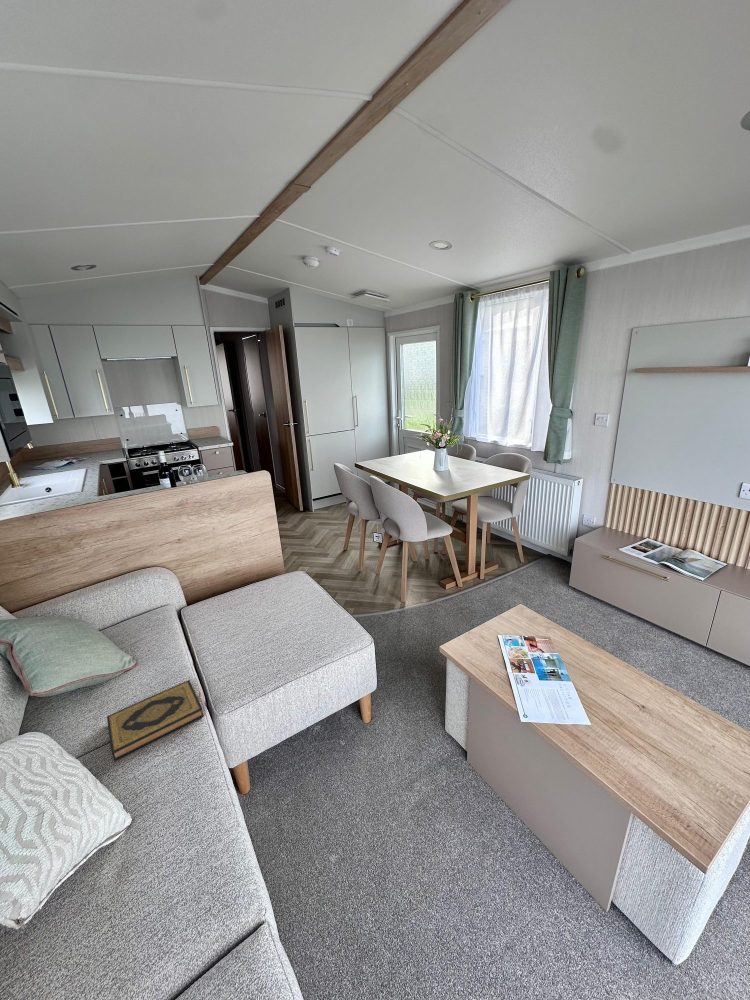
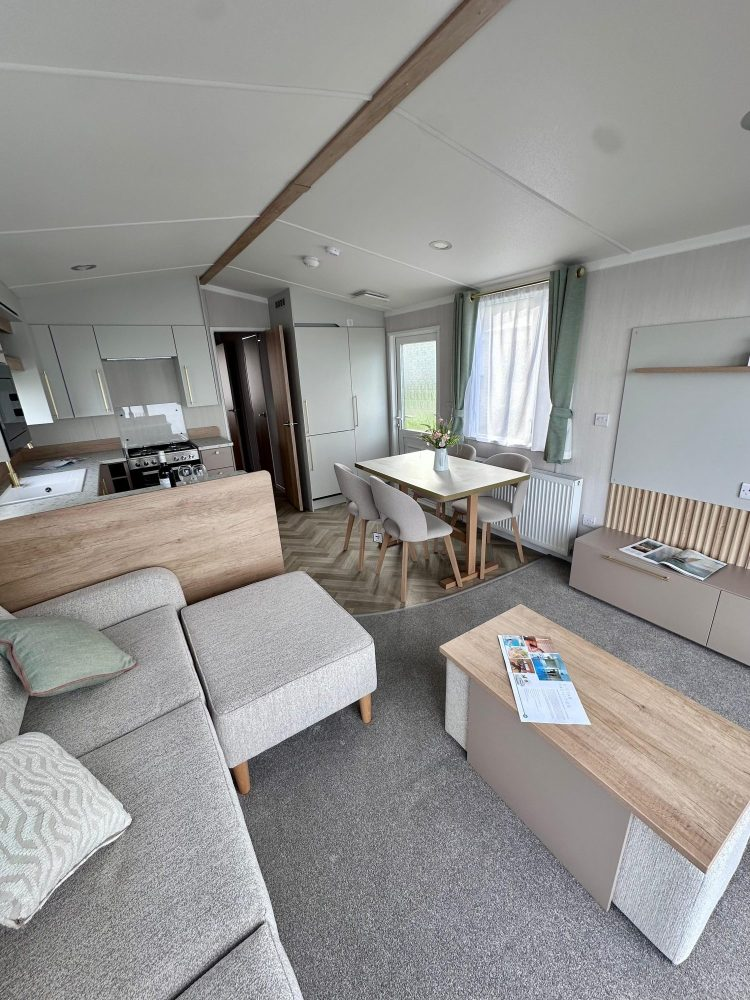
- hardback book (155, 715)
